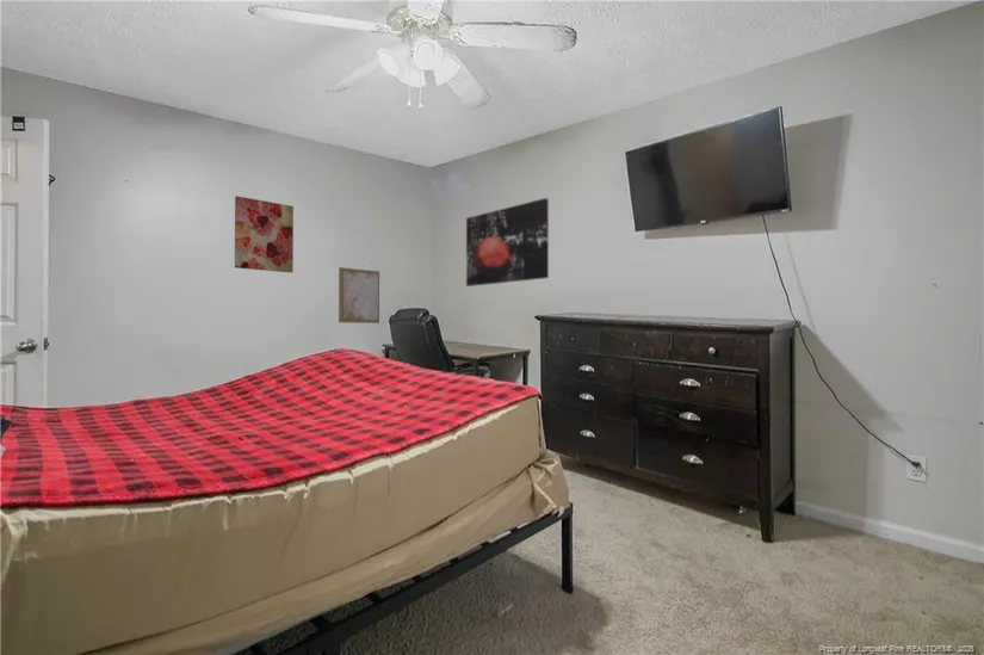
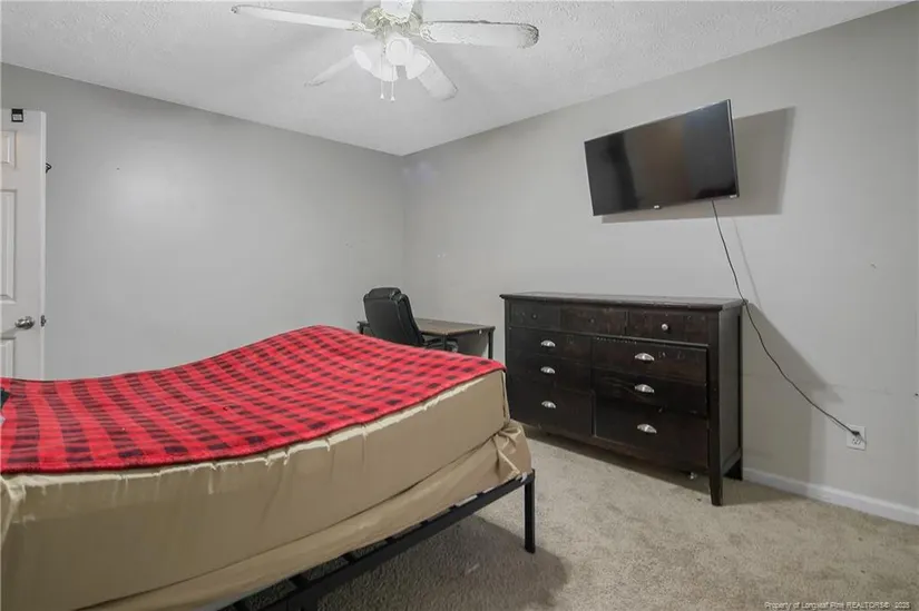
- wall art (265, 235)
- wall art (503, 245)
- wall art (360, 296)
